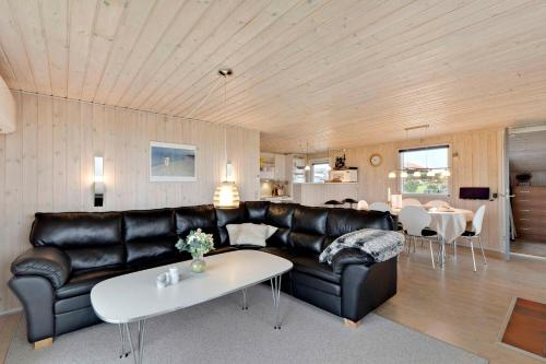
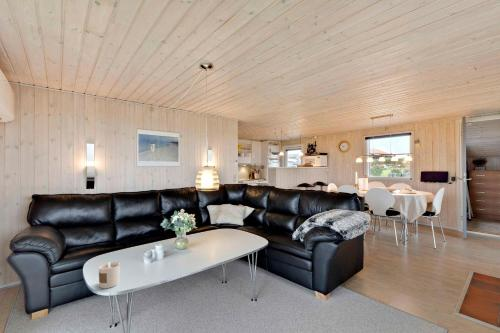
+ candle (109, 273)
